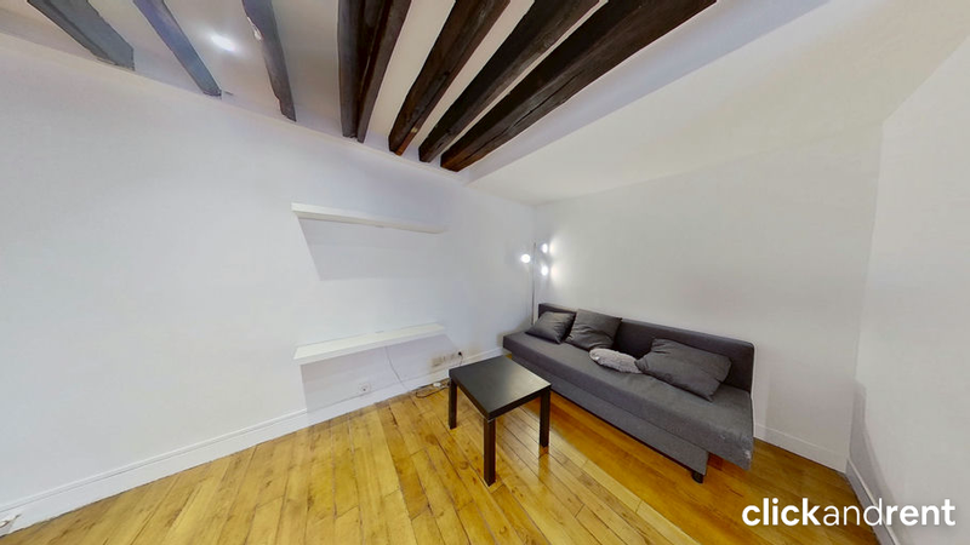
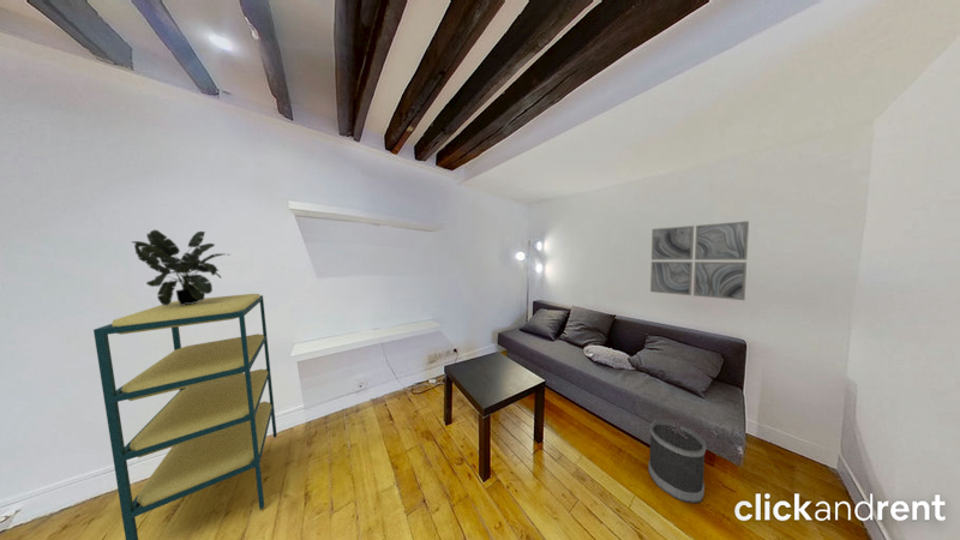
+ wall art (695, 259)
+ wastebasket (676, 457)
+ potted plant (192, 266)
+ shelving unit (212, 396)
